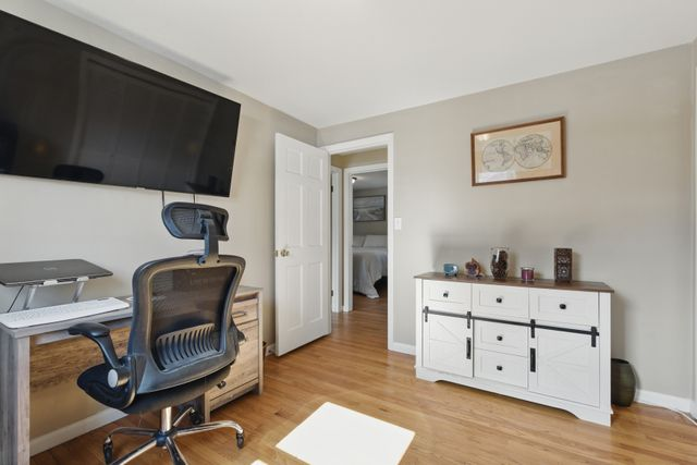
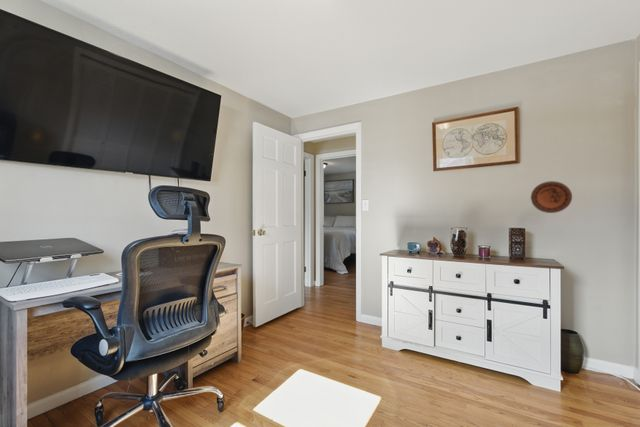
+ decorative plate (550, 197)
